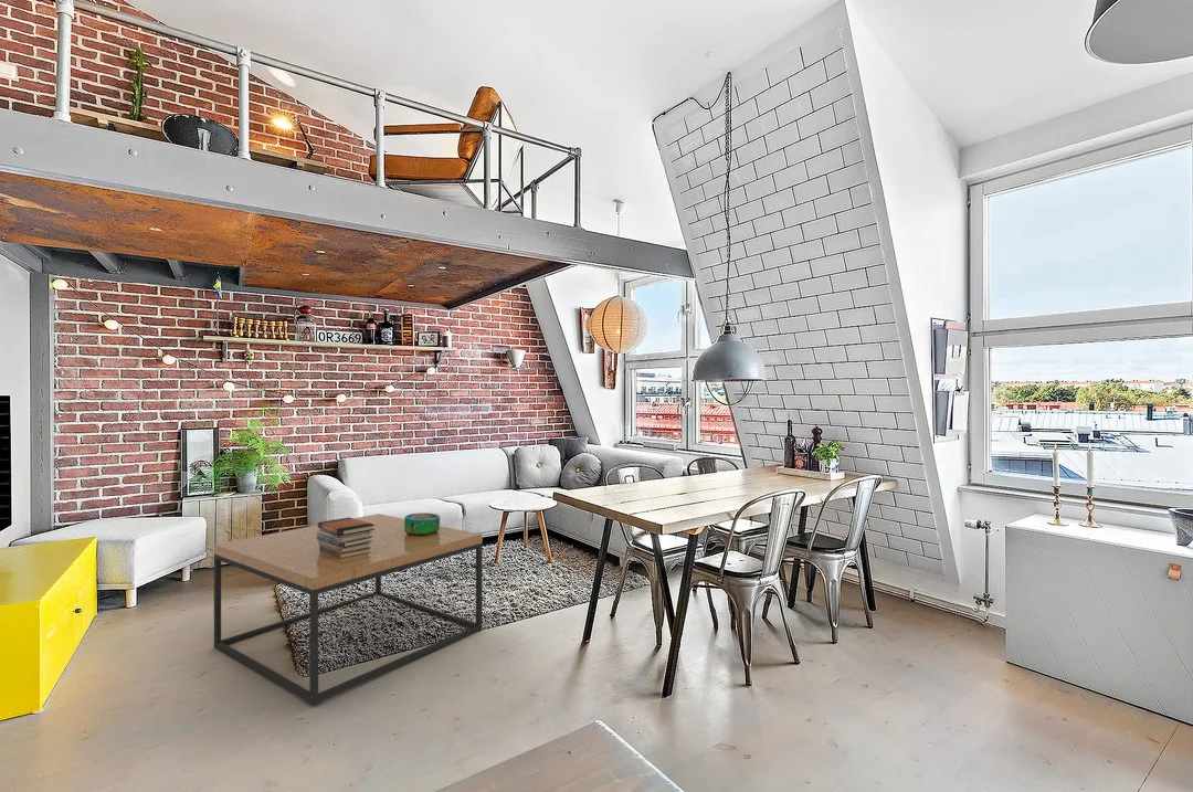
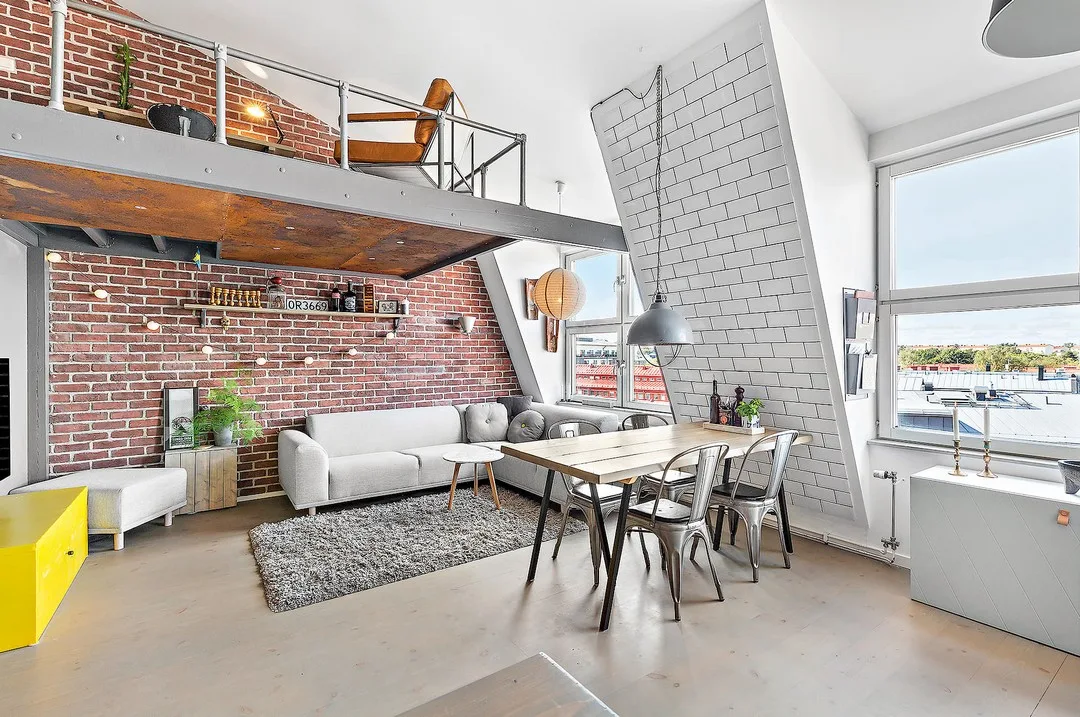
- coffee table (350, 584)
- book stack (345, 536)
- decorative bowl (422, 524)
